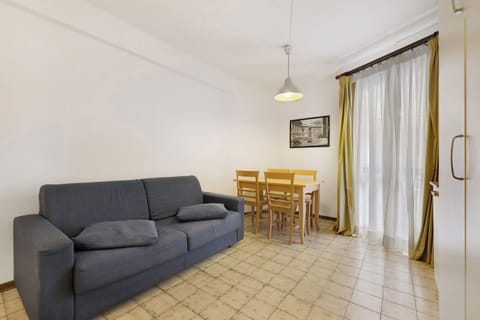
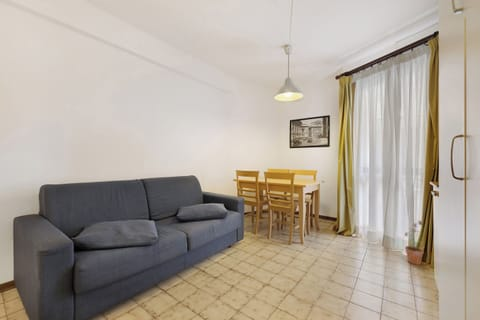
+ potted plant (413, 241)
